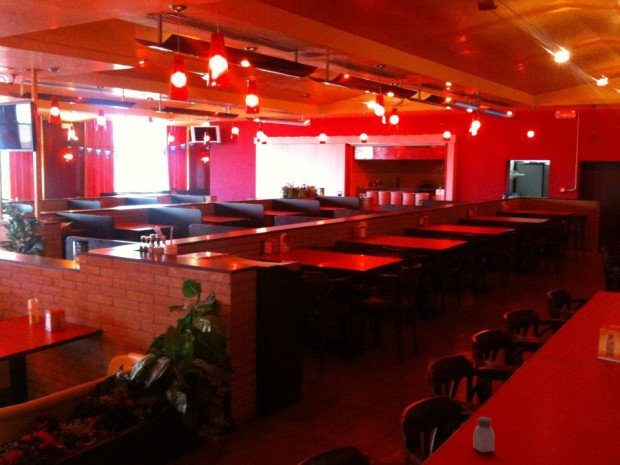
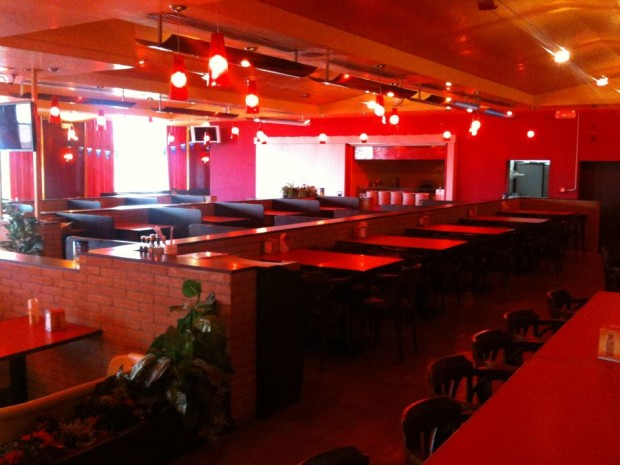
- saltshaker (484, 434)
